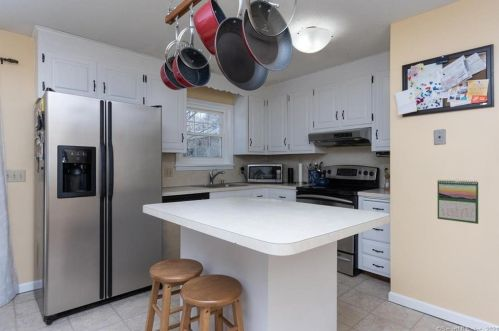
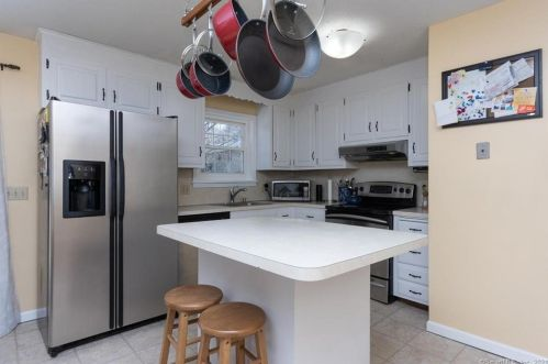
- calendar (457, 200)
